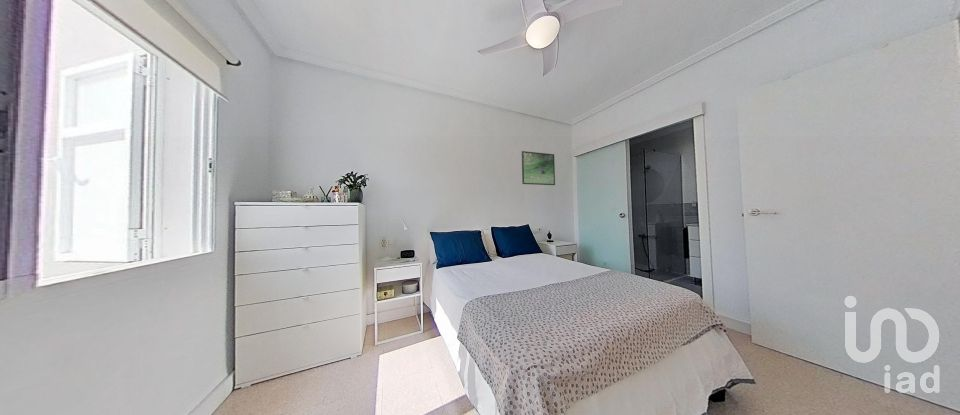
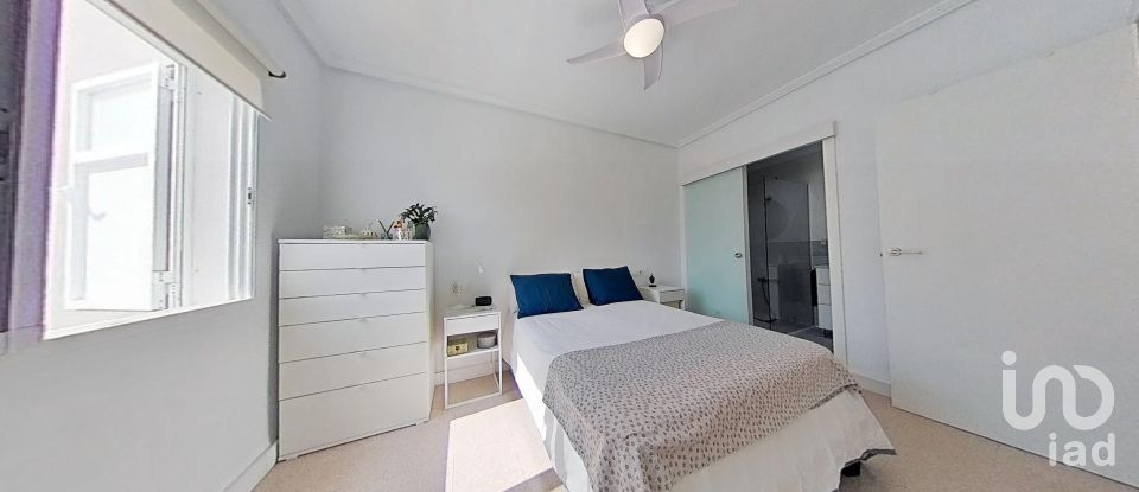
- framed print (538, 168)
